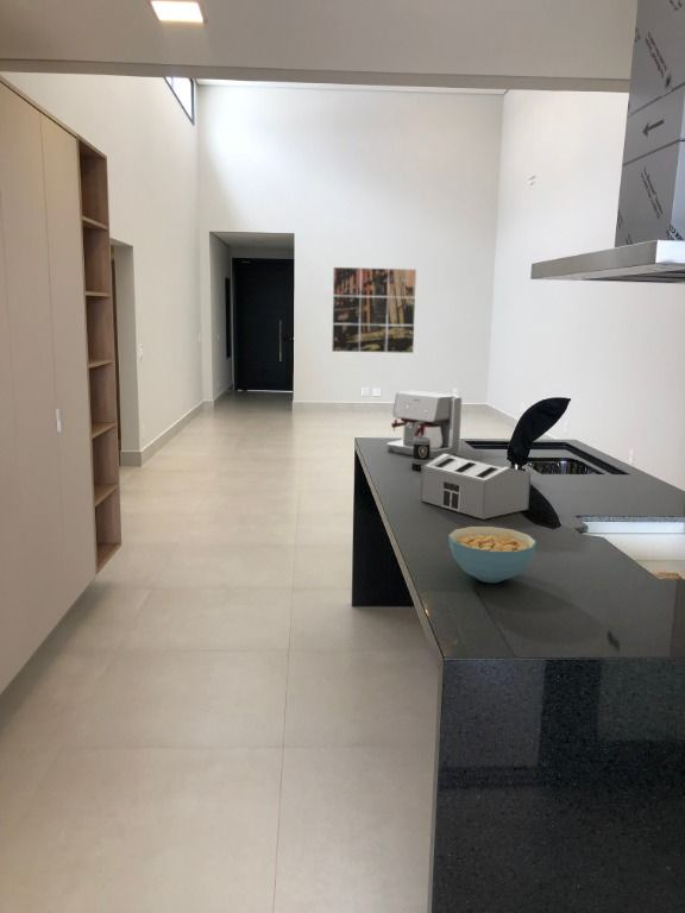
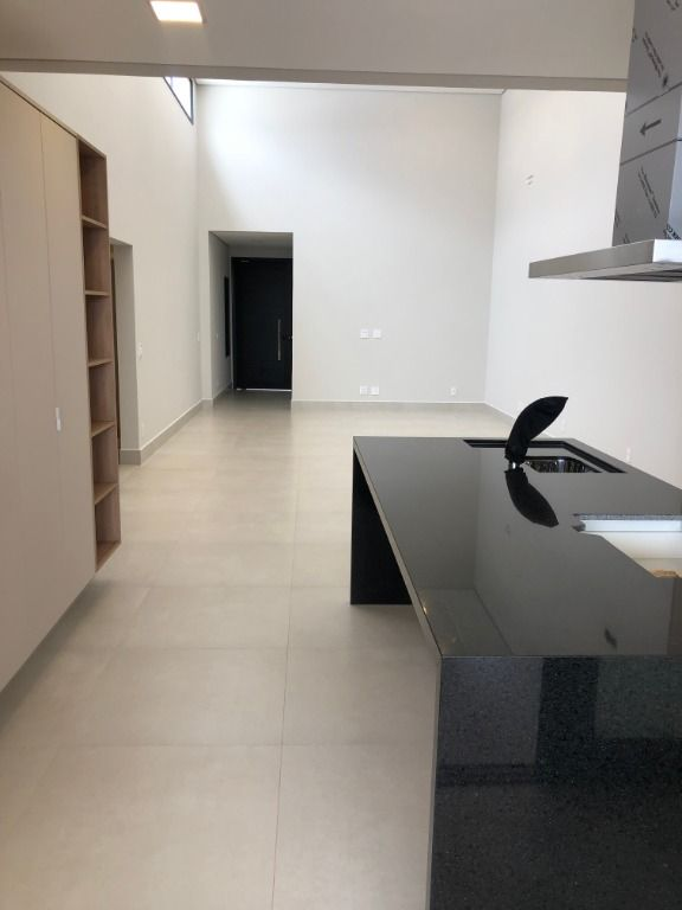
- cereal bowl (490, 558)
- wall art (373, 310)
- mug (421, 452)
- toaster (473, 483)
- coffee maker (423, 423)
